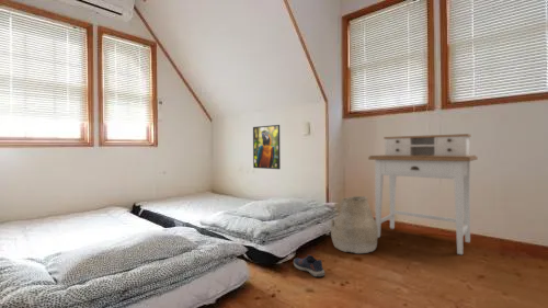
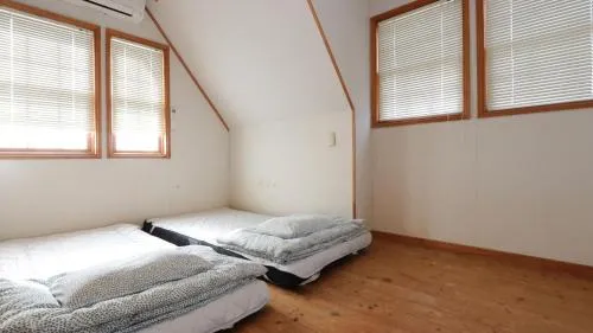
- desk (420, 176)
- bag (353, 220)
- shoe (308, 262)
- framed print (265, 147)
